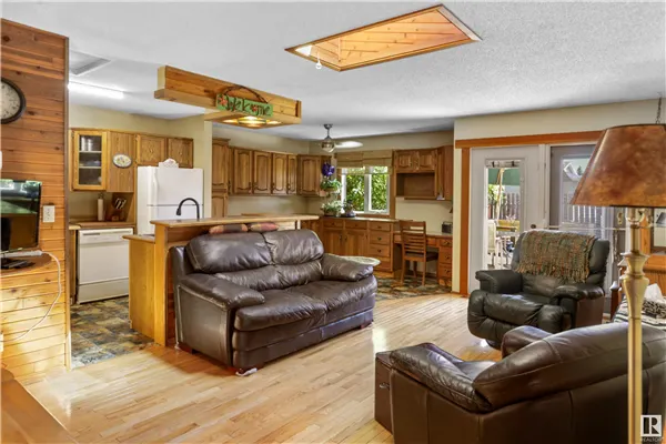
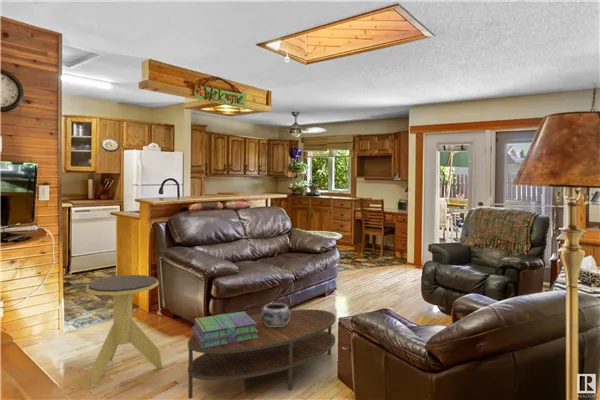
+ decorative bowl (275, 314)
+ stack of books (224, 327)
+ coffee table (268, 349)
+ side table (125, 326)
